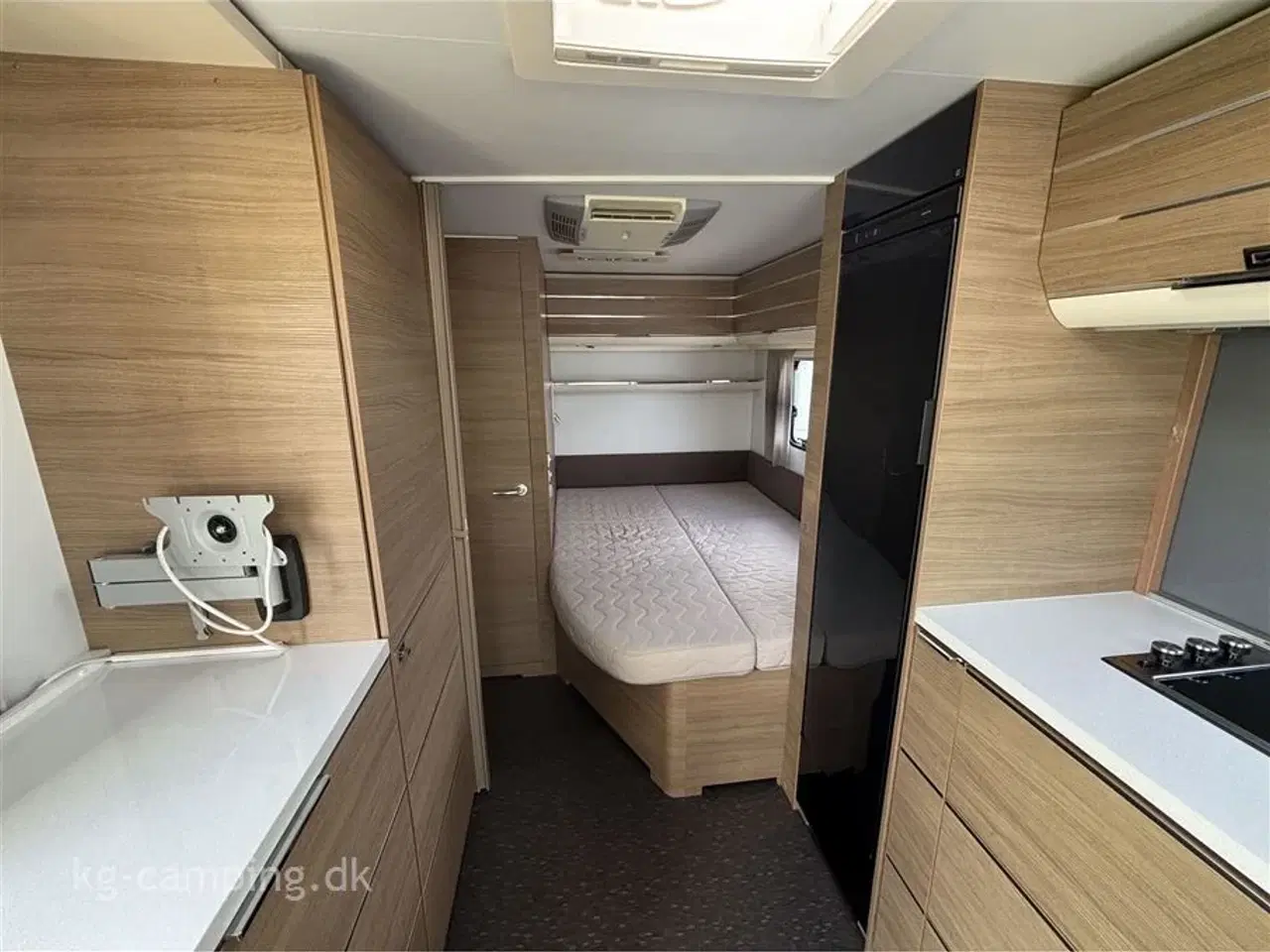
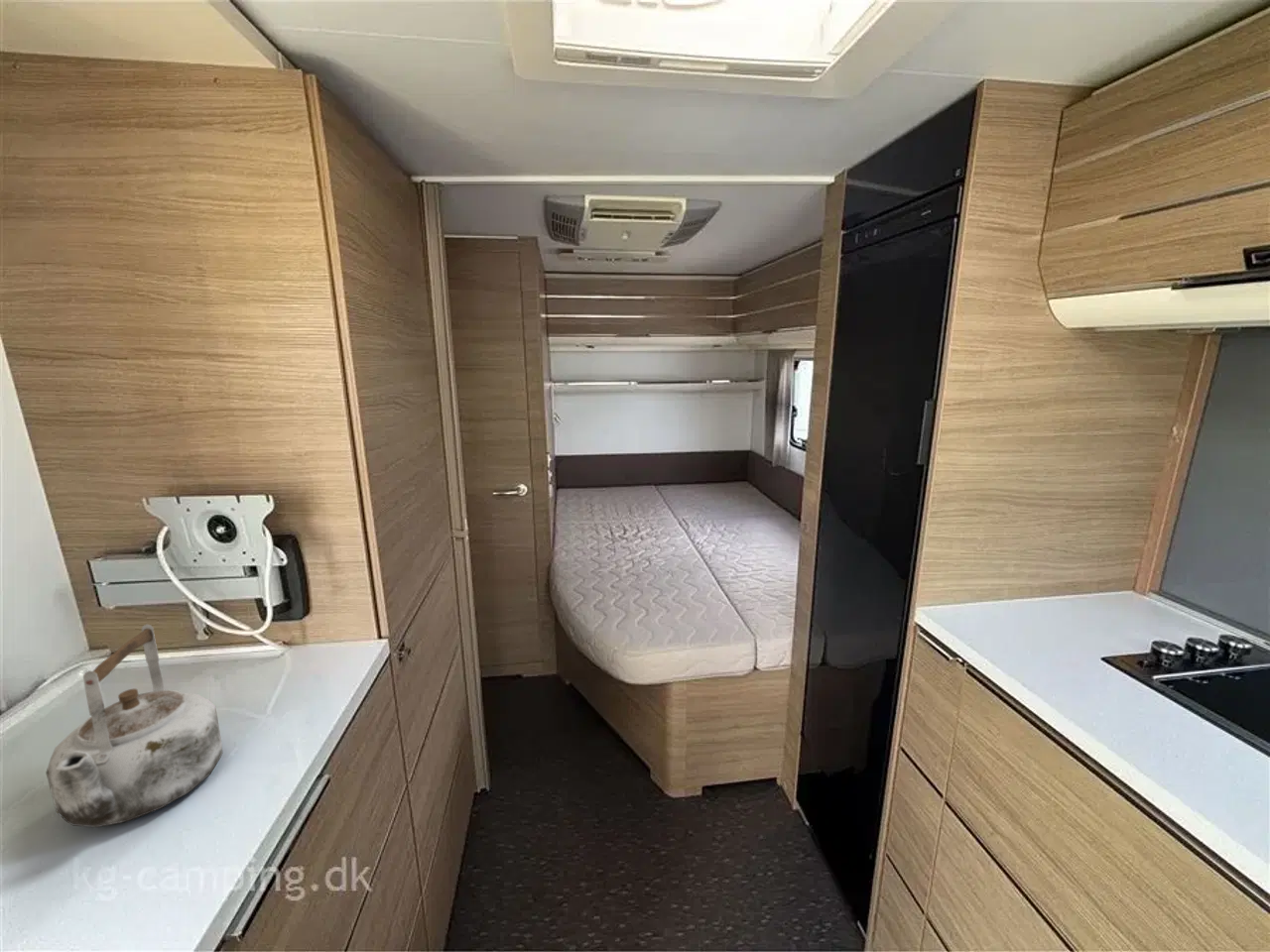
+ kettle (124, 728)
